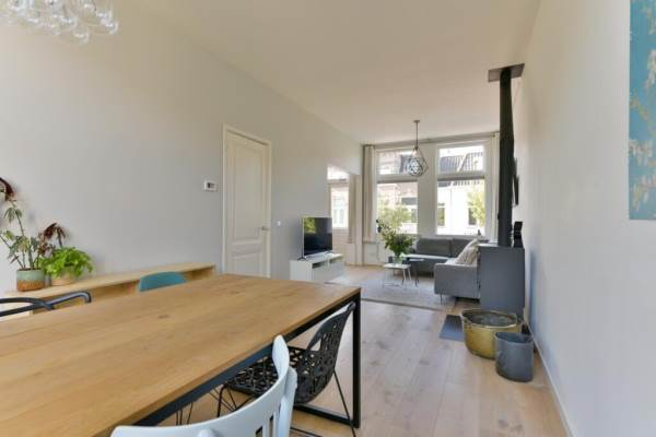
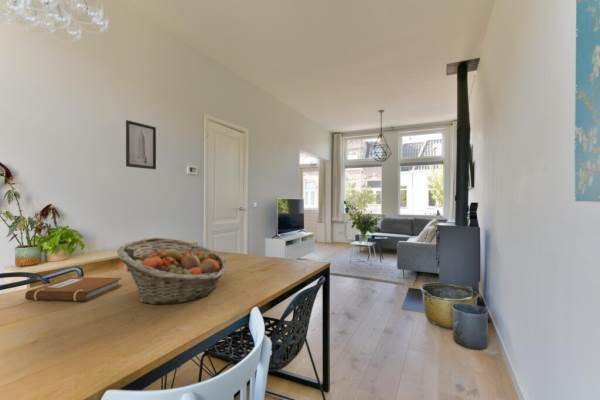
+ wall art (141, 146)
+ fruit basket (177, 265)
+ notebook (75, 288)
